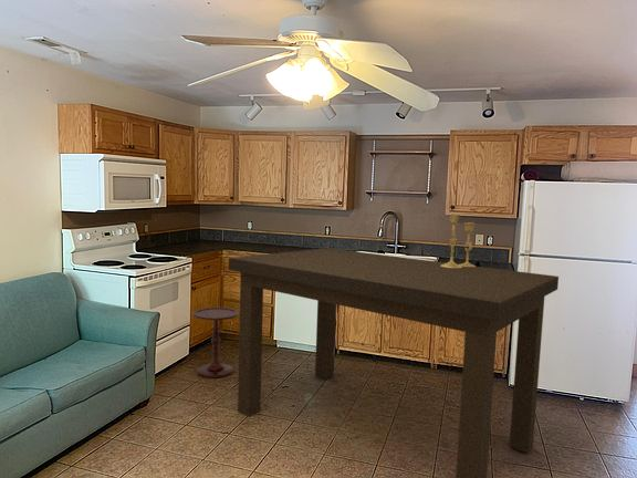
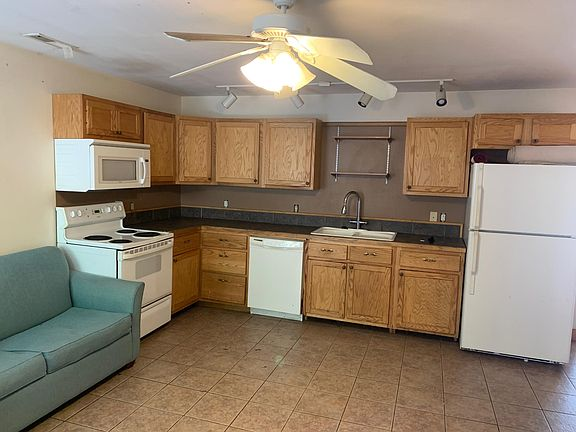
- side table (215, 342)
- candlestick (456, 239)
- dining table (385, 314)
